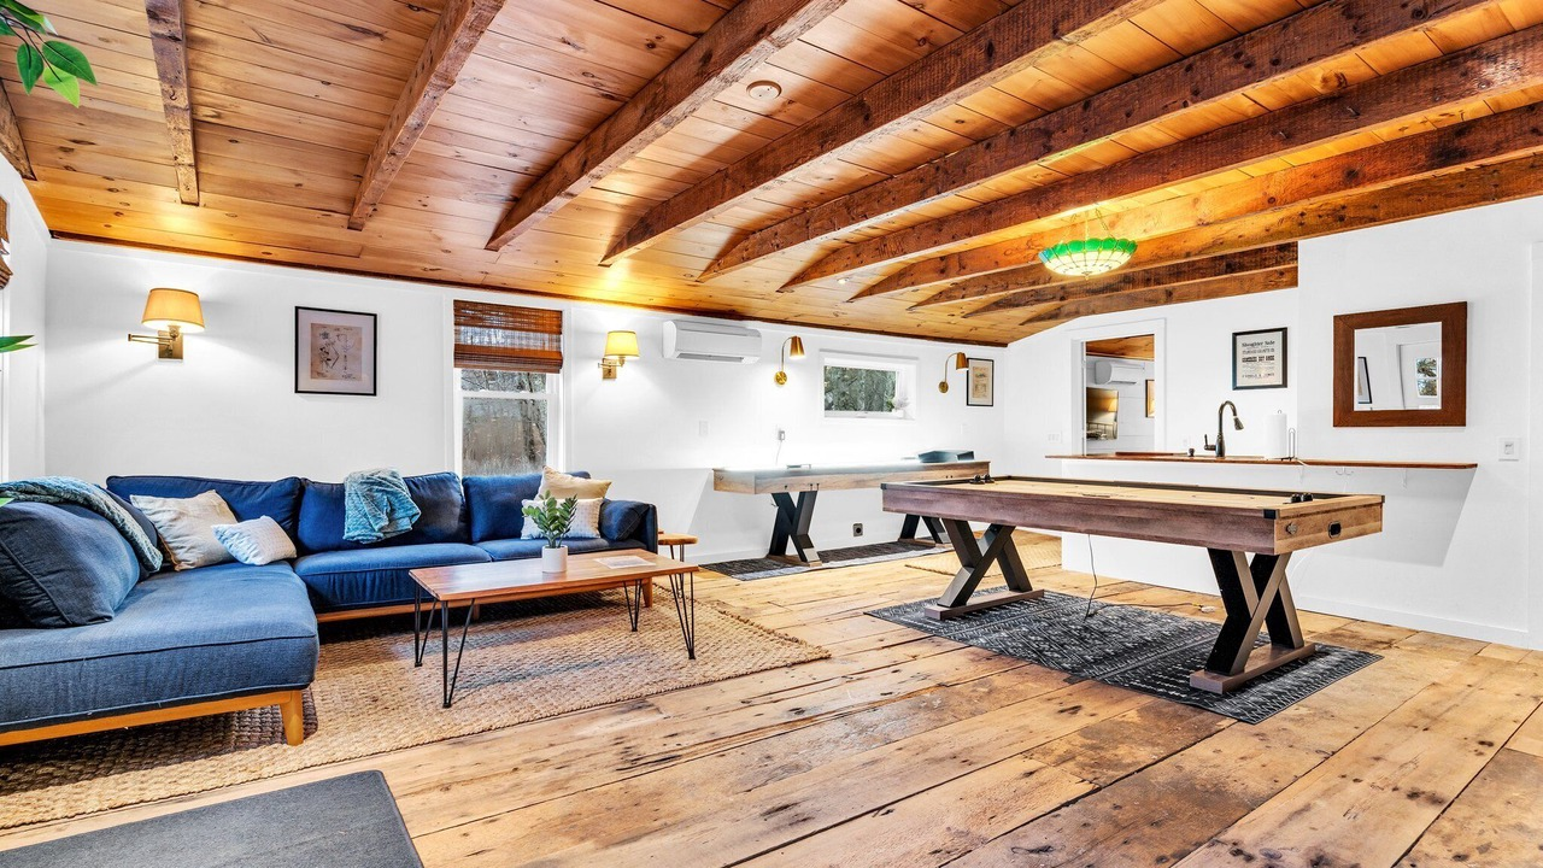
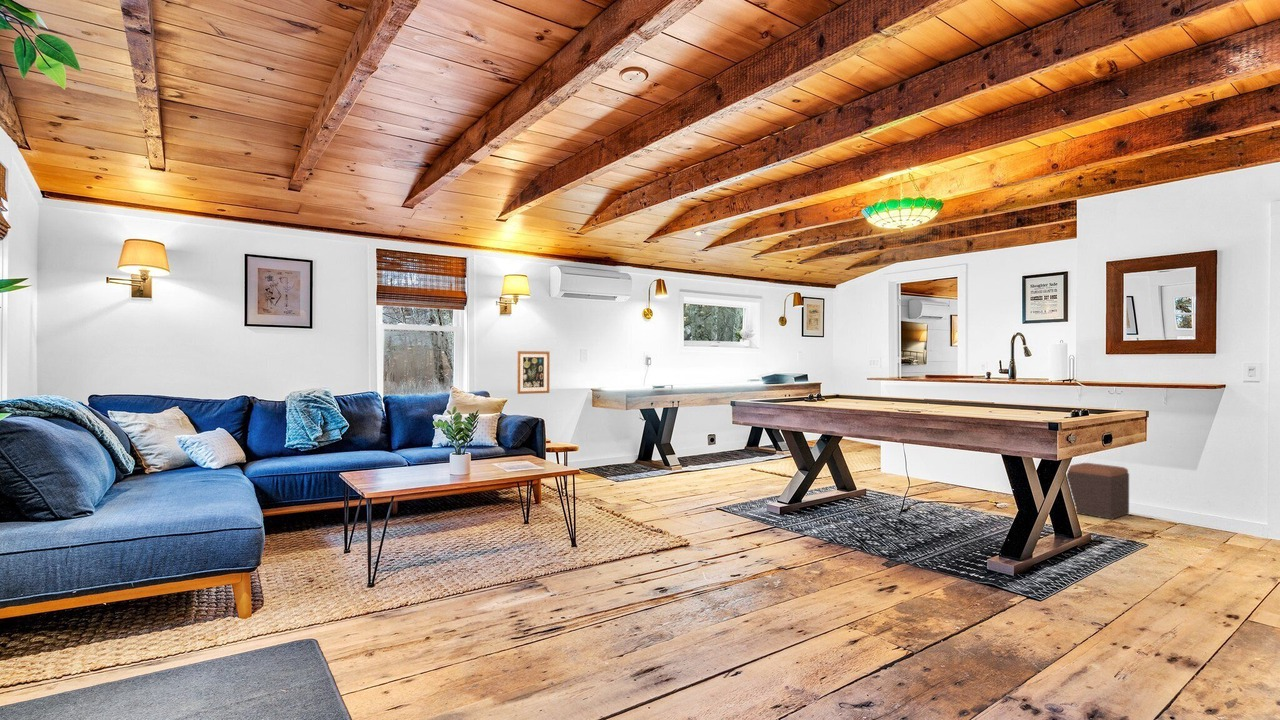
+ footstool (1096, 489)
+ wall art (533, 372)
